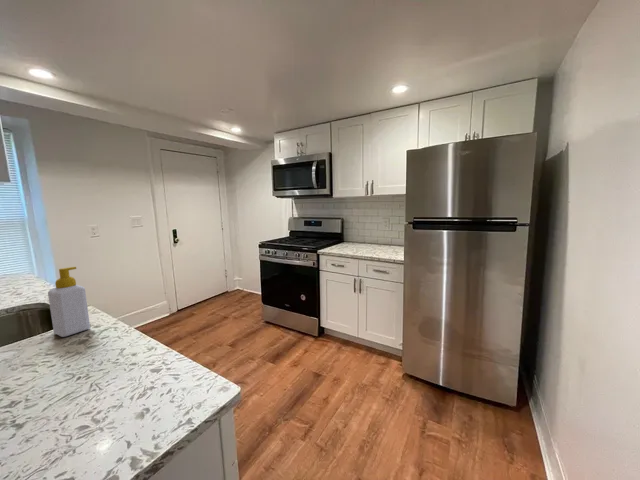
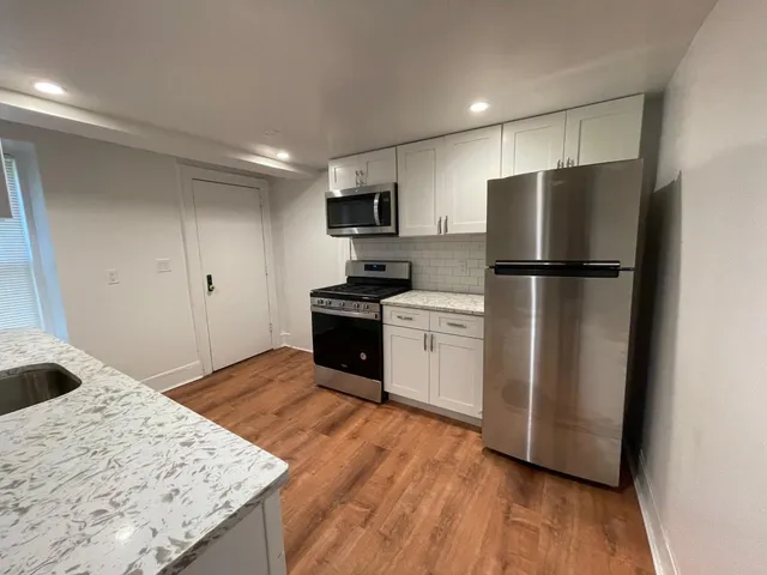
- soap bottle (68, 300)
